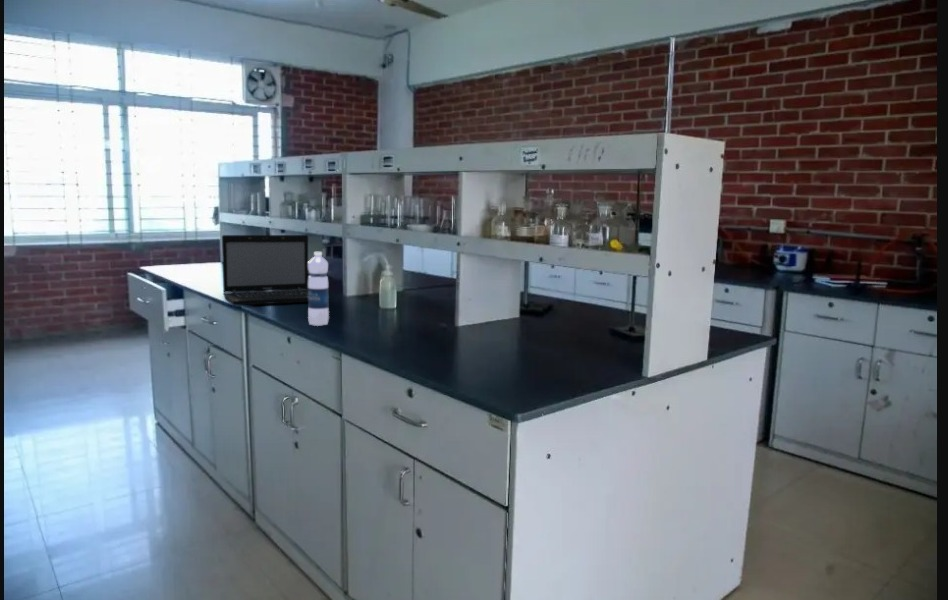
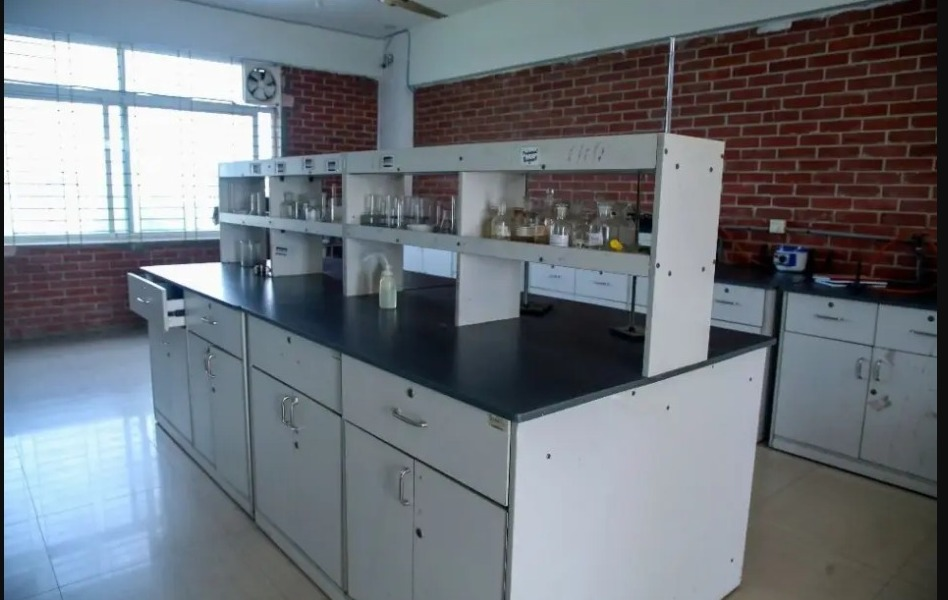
- water bottle (318, 288)
- laptop (272, 268)
